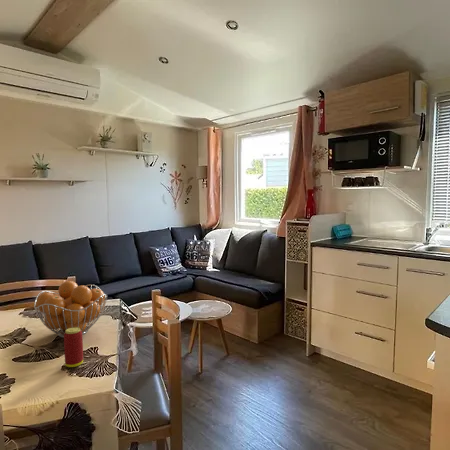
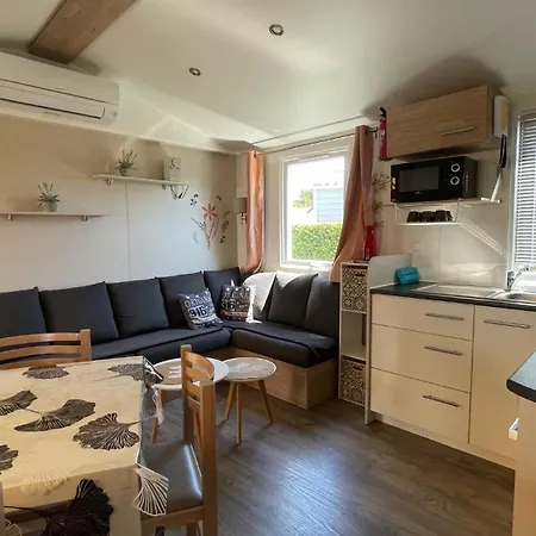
- fruit basket (72, 308)
- beverage can (73, 347)
